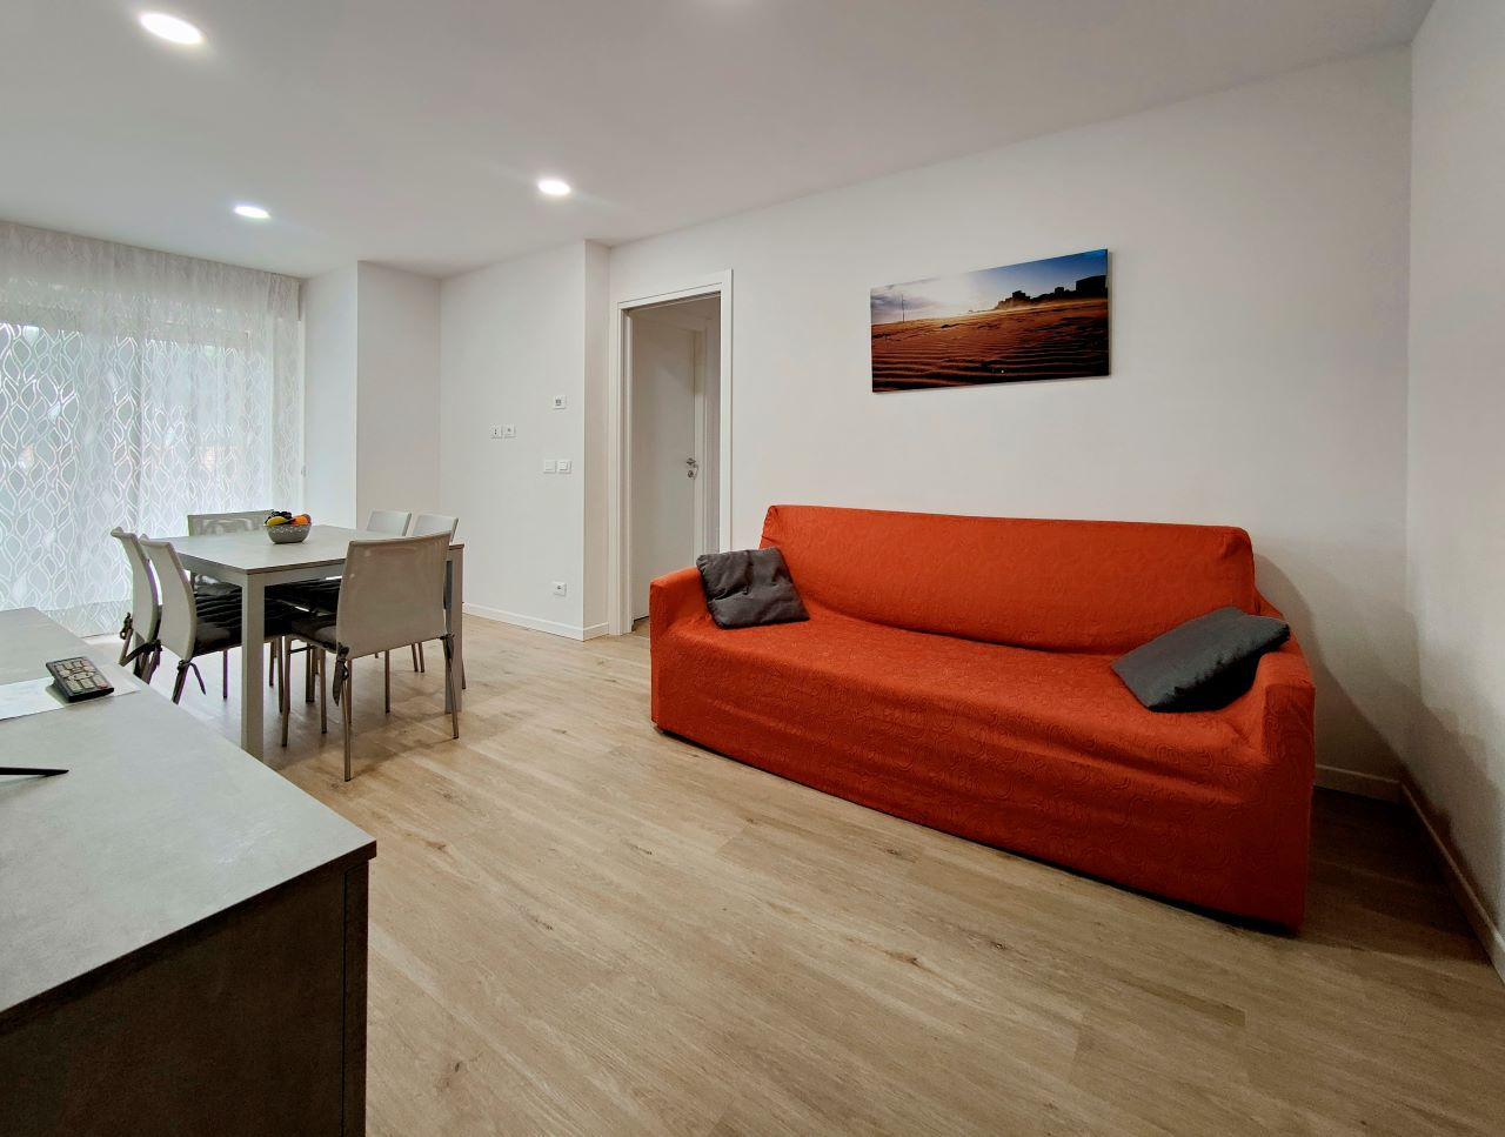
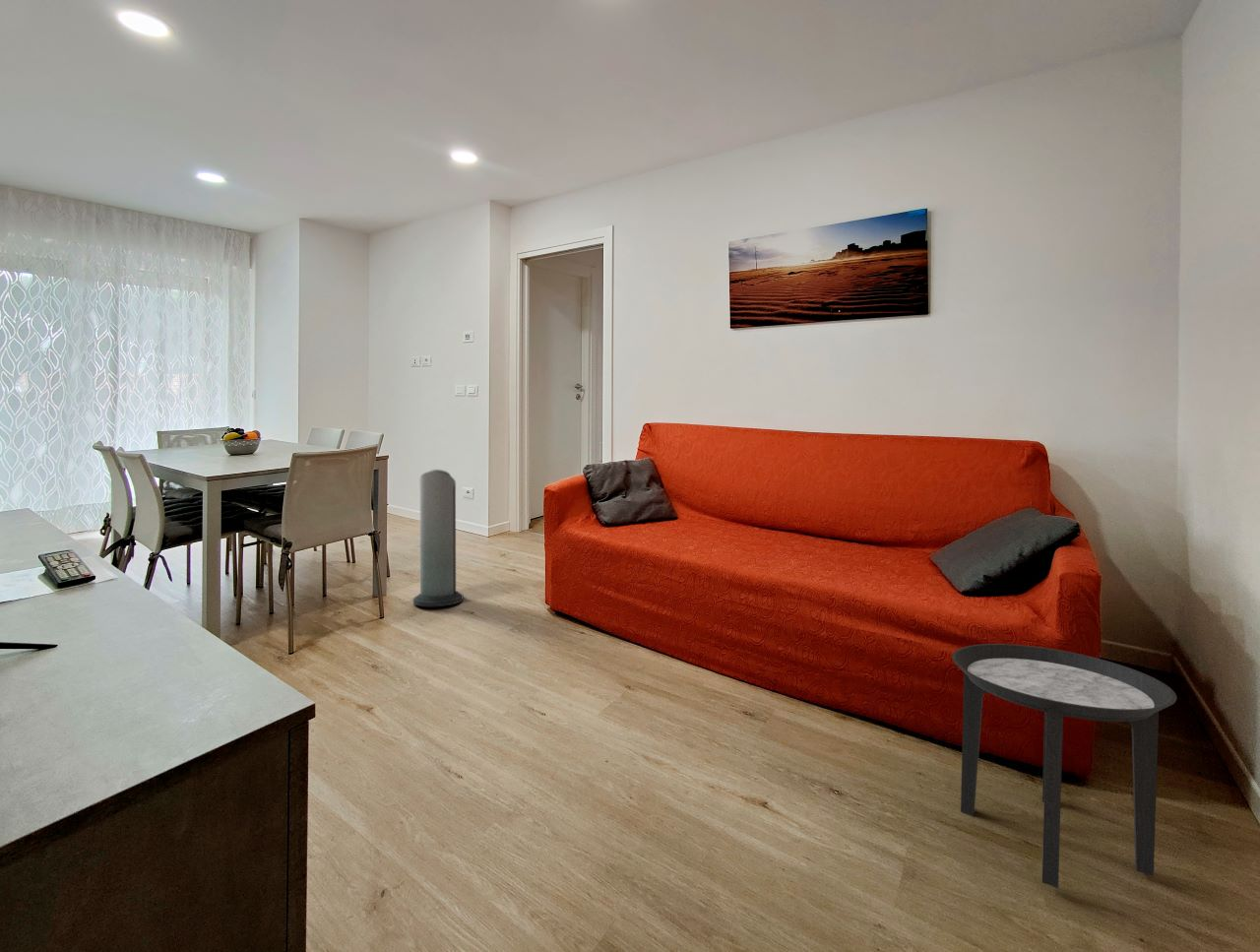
+ side table (1052, 756)
+ air purifier (438, 535)
